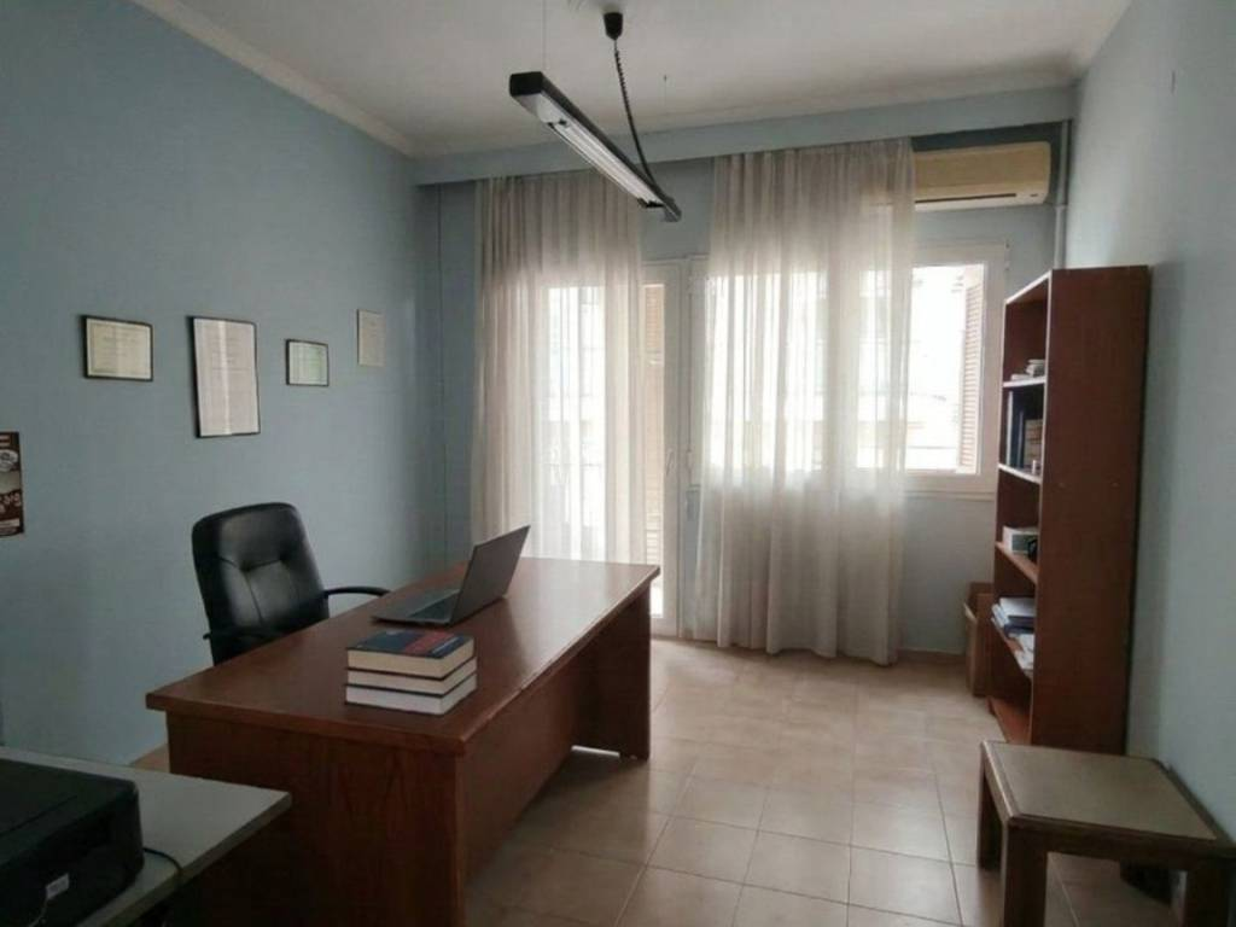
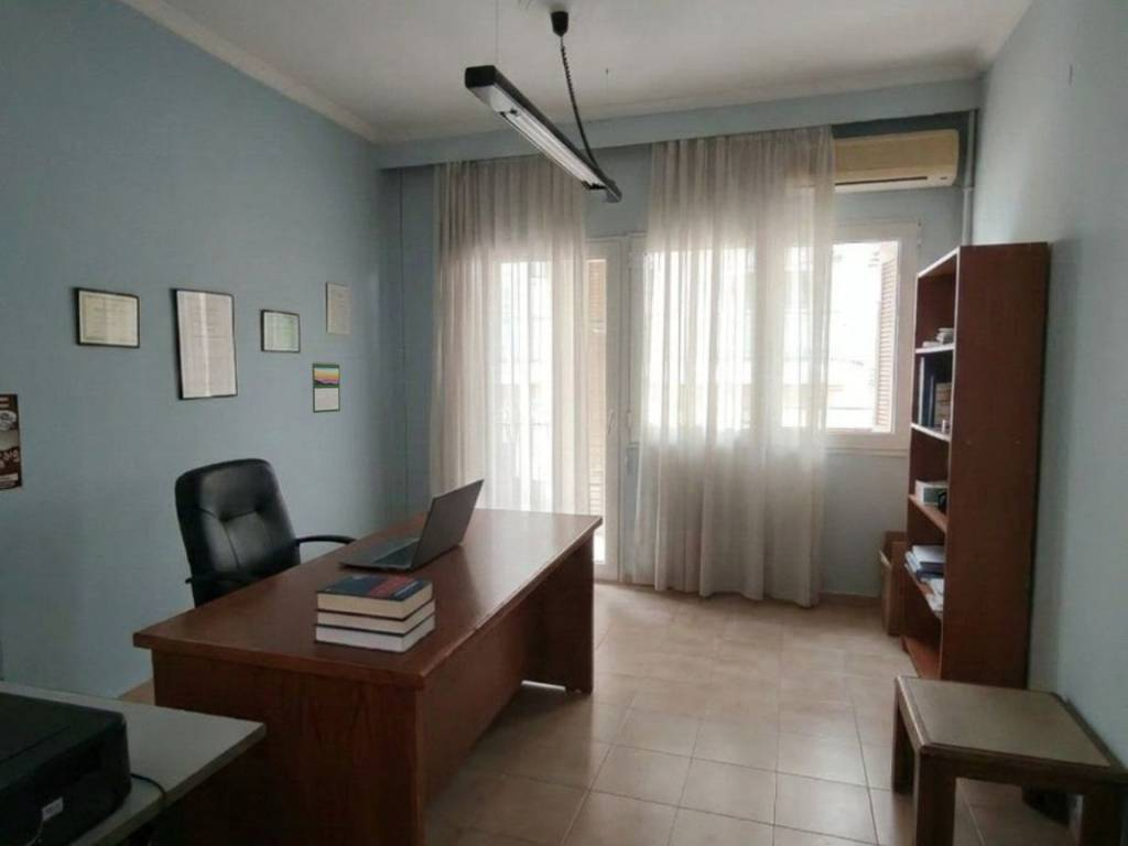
+ calendar (326, 387)
